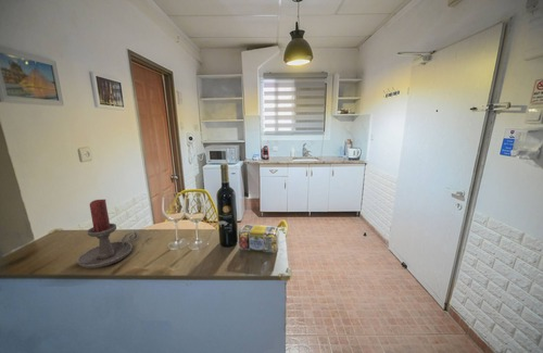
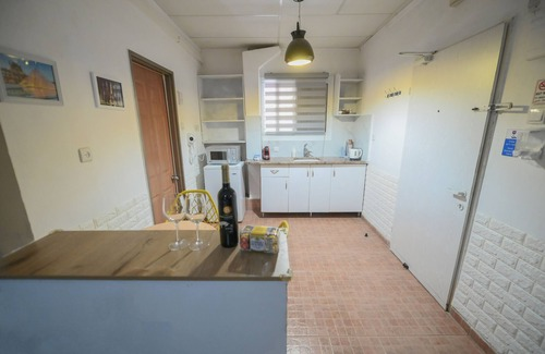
- candle holder (109, 226)
